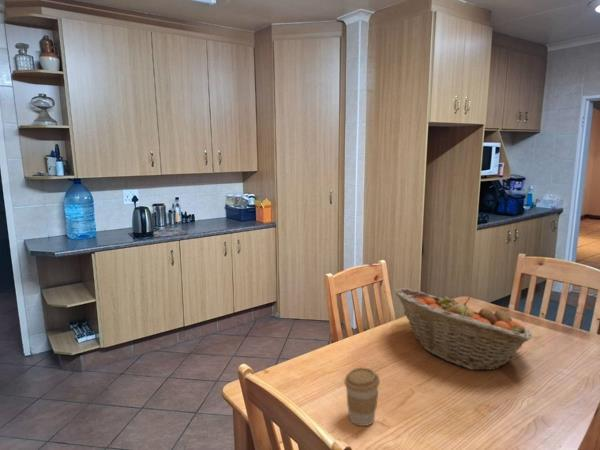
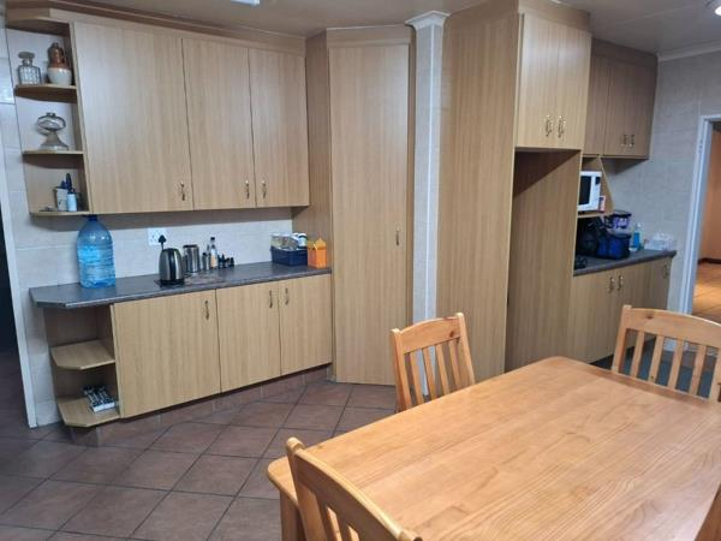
- fruit basket (456, 321)
- coffee cup (361, 395)
